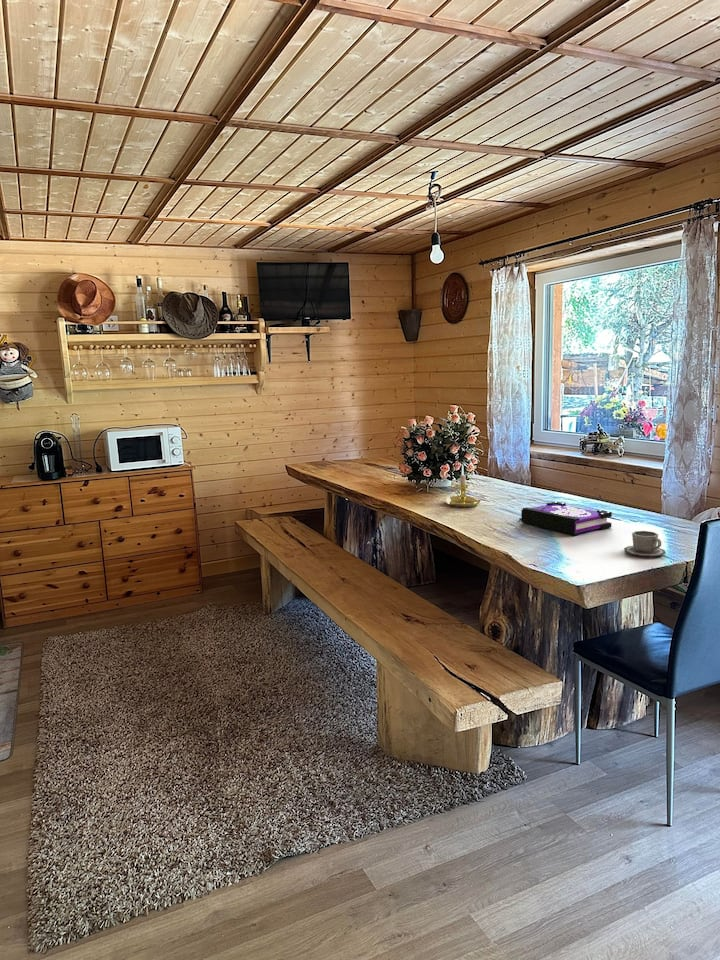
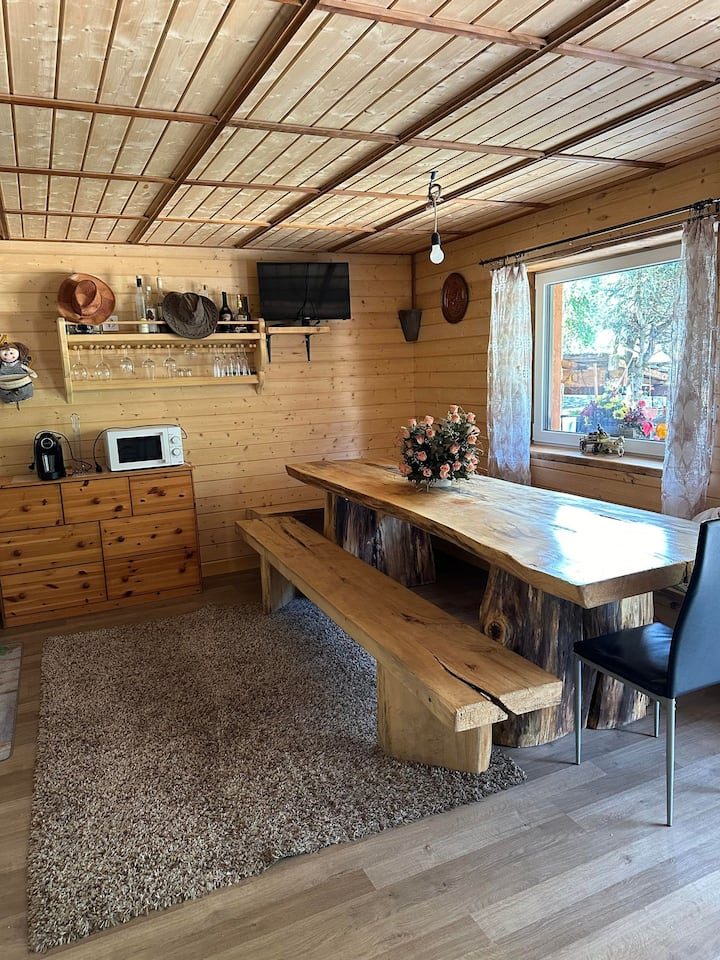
- board game (560, 516)
- candle holder (461, 483)
- cup (644, 543)
